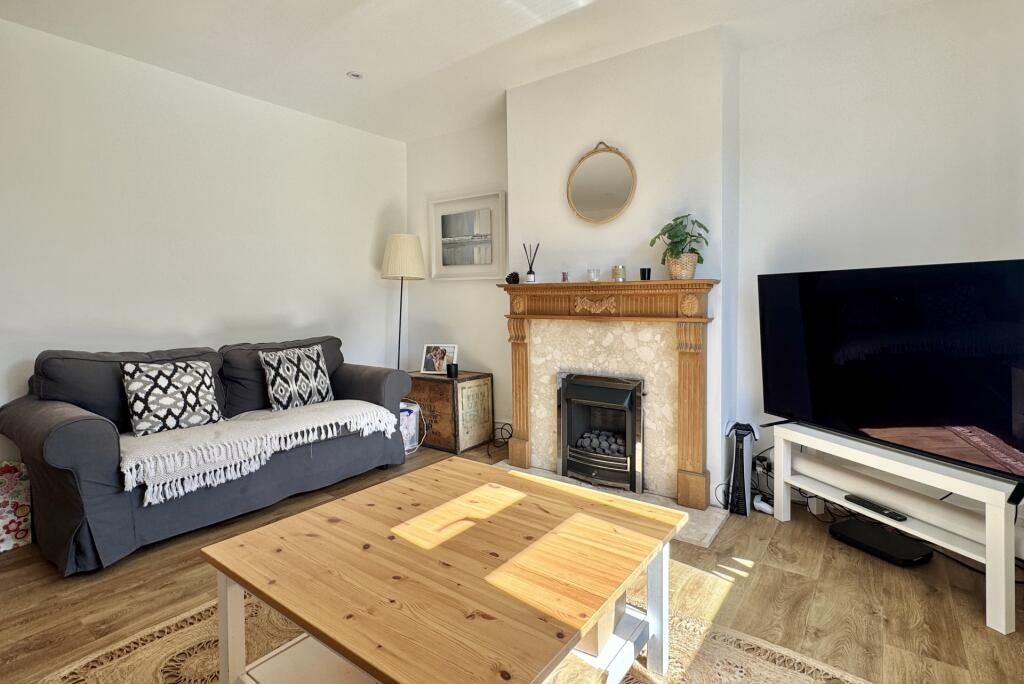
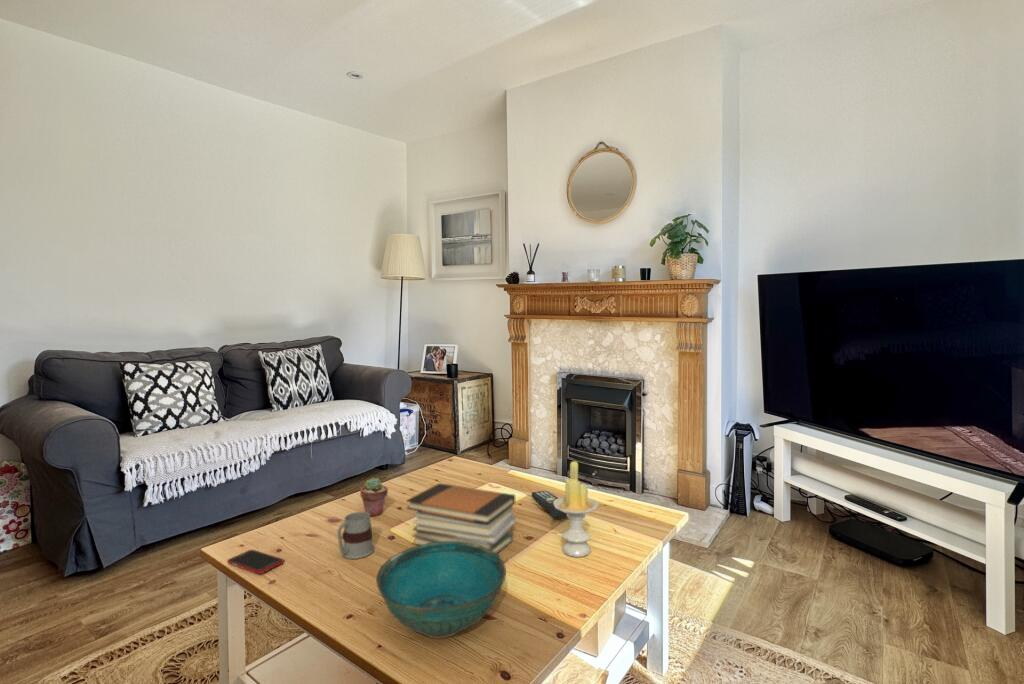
+ remote control (549, 502)
+ bowl (442, 597)
+ candle (576, 507)
+ potted succulent (374, 495)
+ mug (354, 535)
+ book stack (463, 520)
+ cell phone (255, 561)
